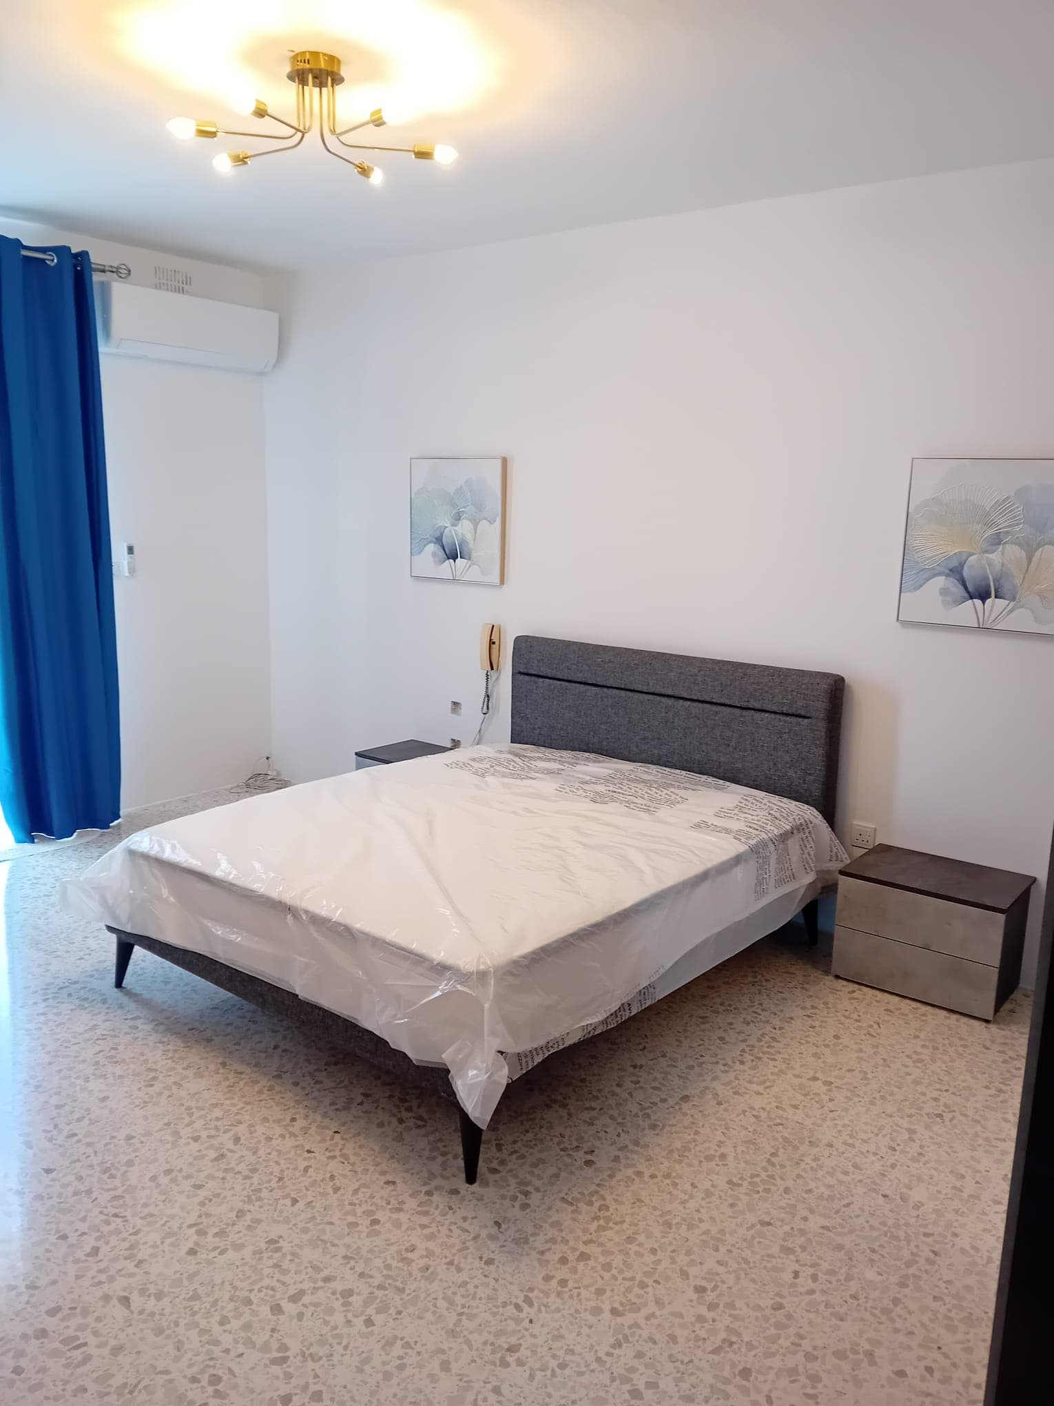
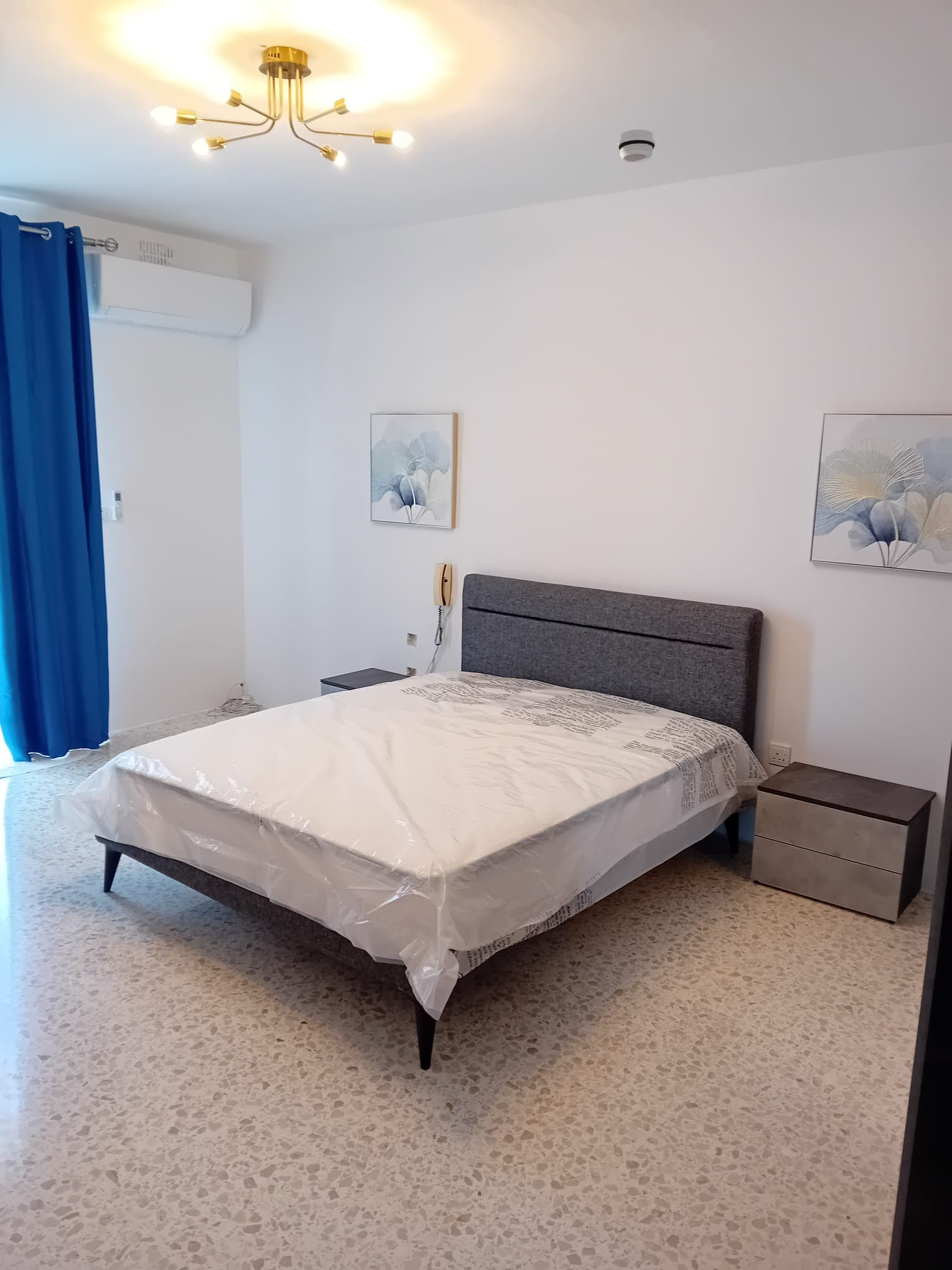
+ smoke detector (637, 146)
